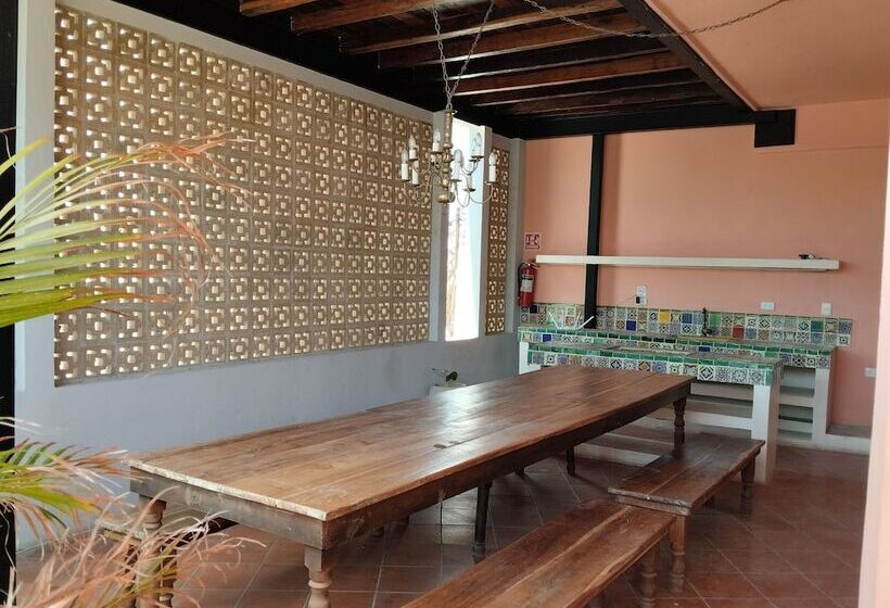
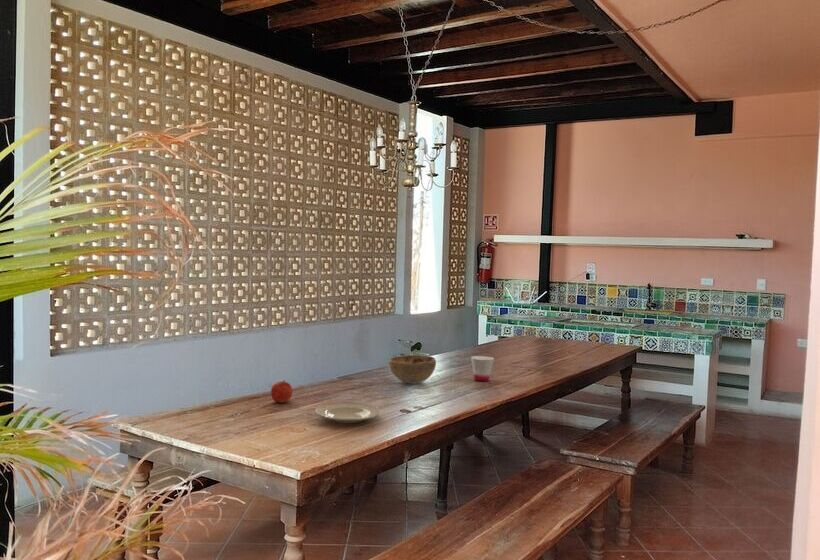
+ decorative bowl (411, 369)
+ cup (481, 368)
+ plate (347, 414)
+ apple (281, 390)
